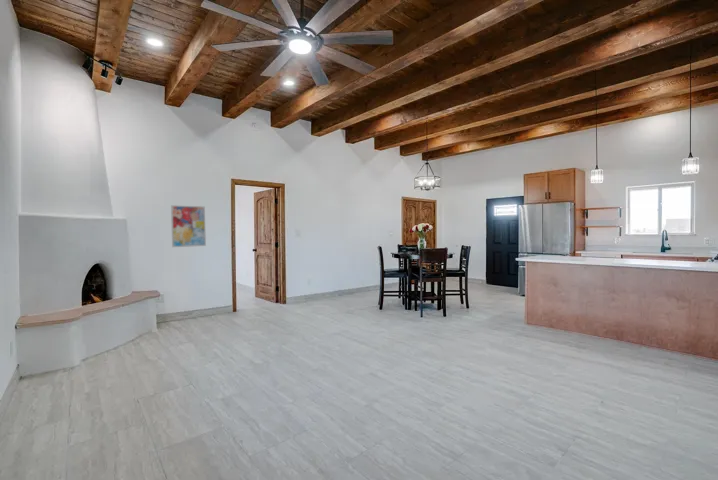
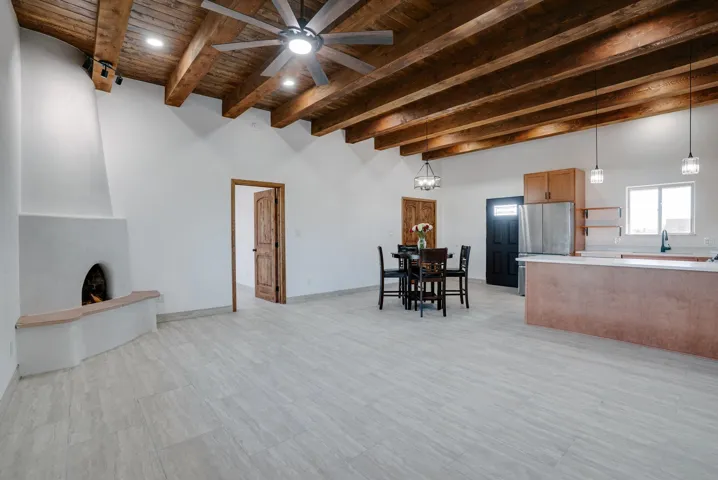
- wall art (188, 226)
